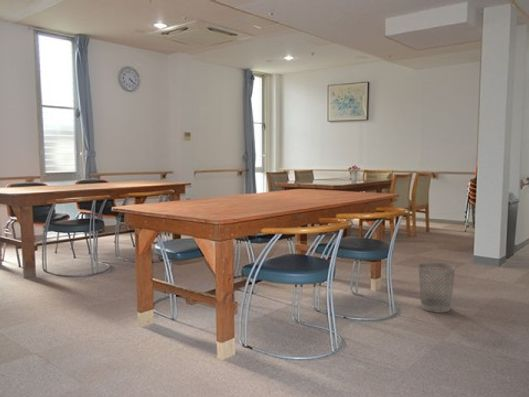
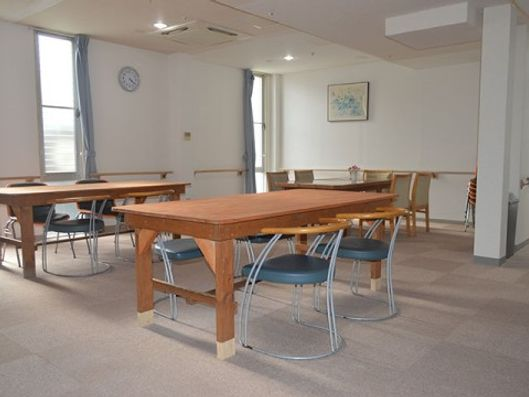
- wastebasket (436, 287)
